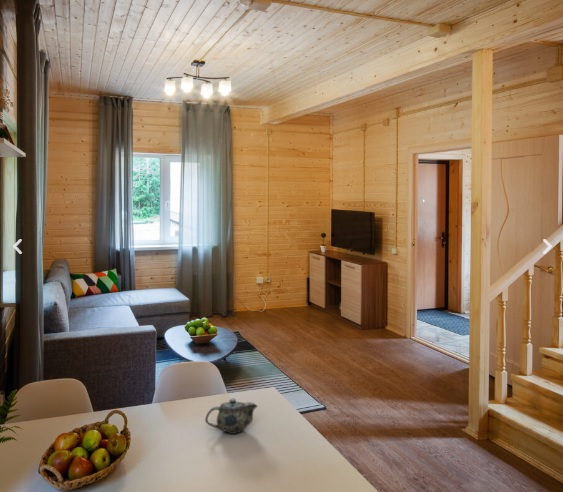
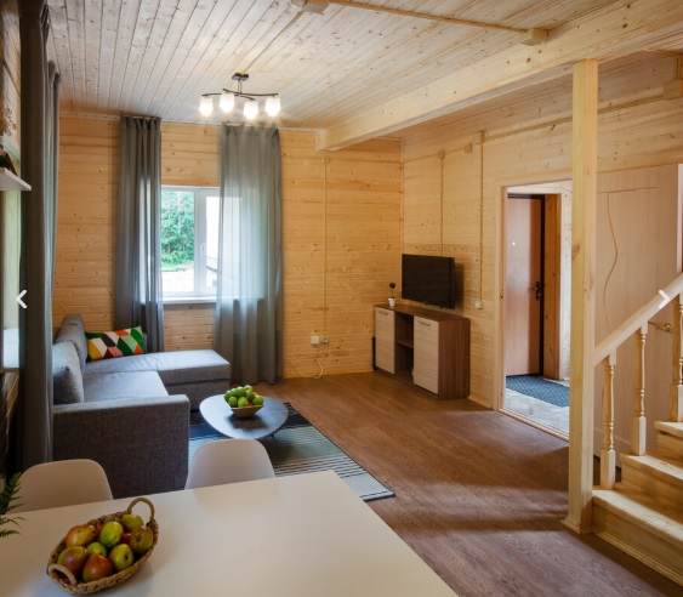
- chinaware (231, 414)
